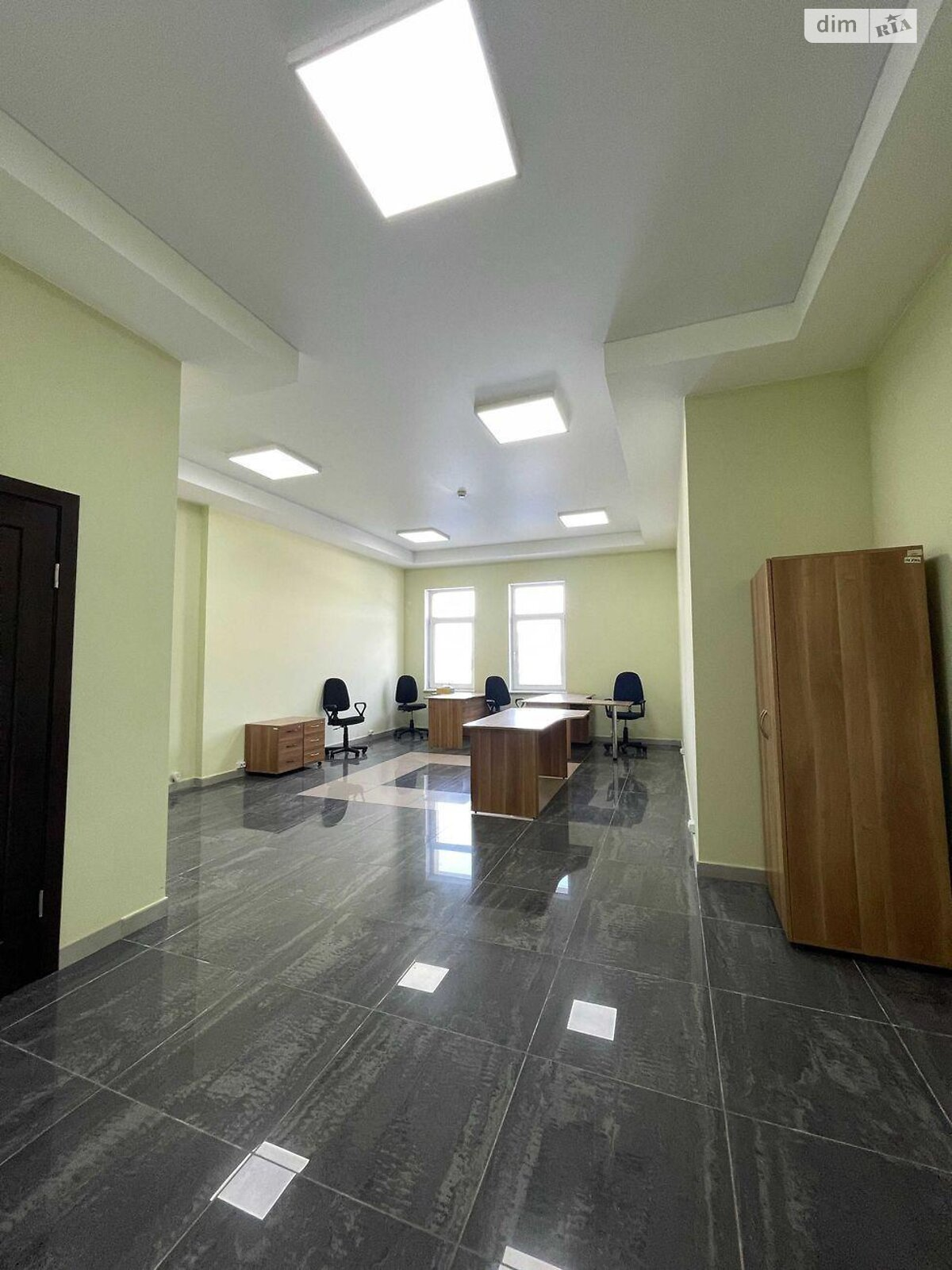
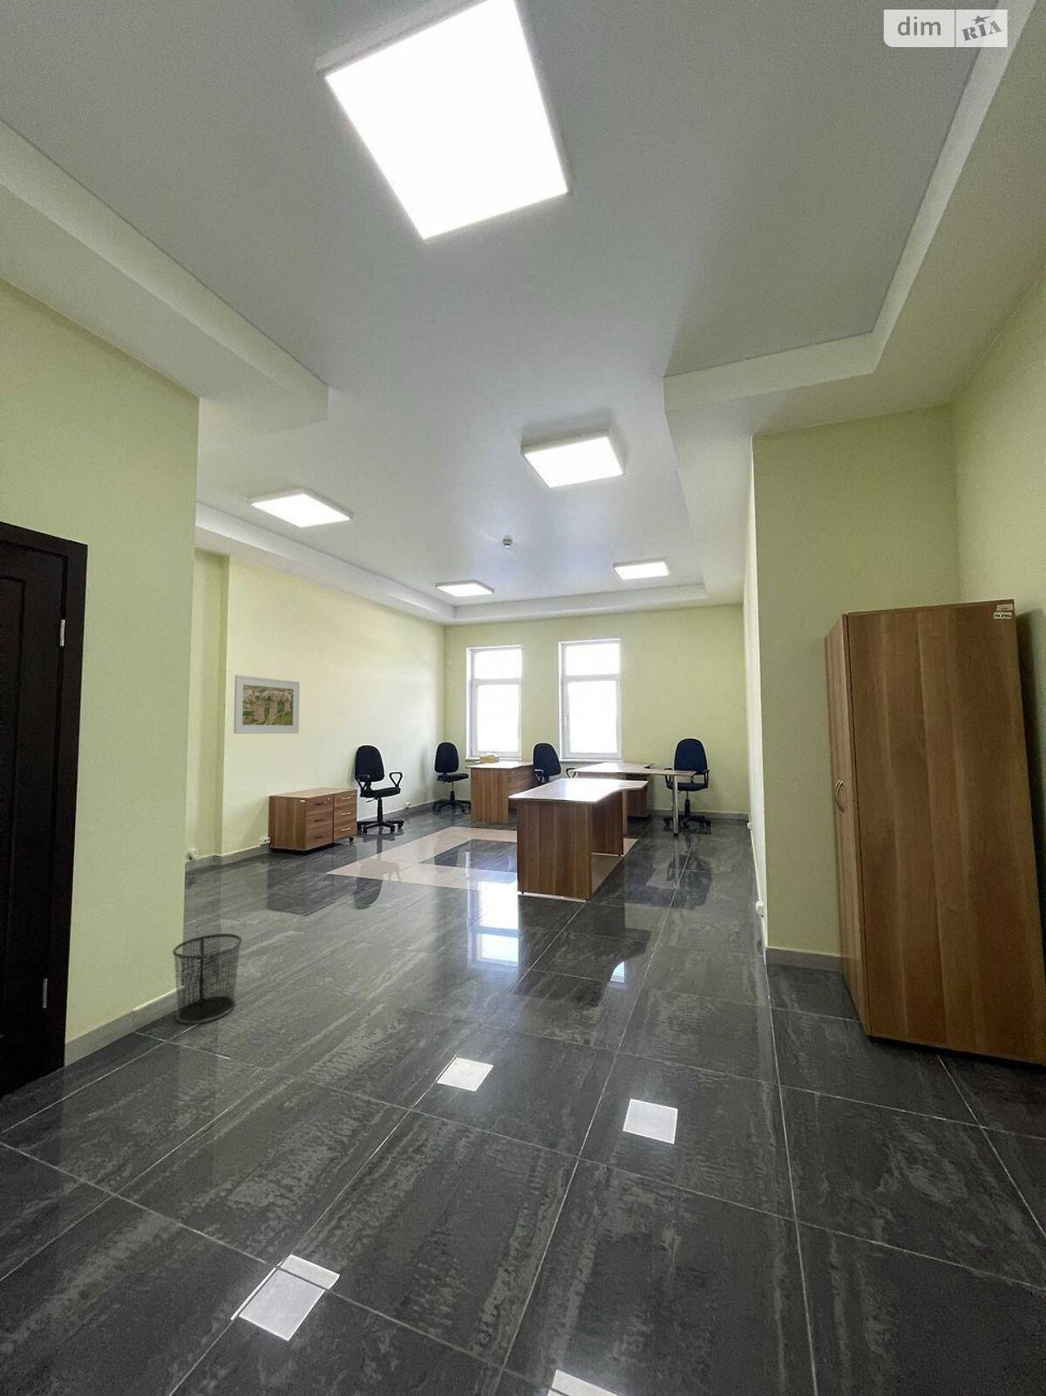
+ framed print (268, 706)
+ waste bin (207, 977)
